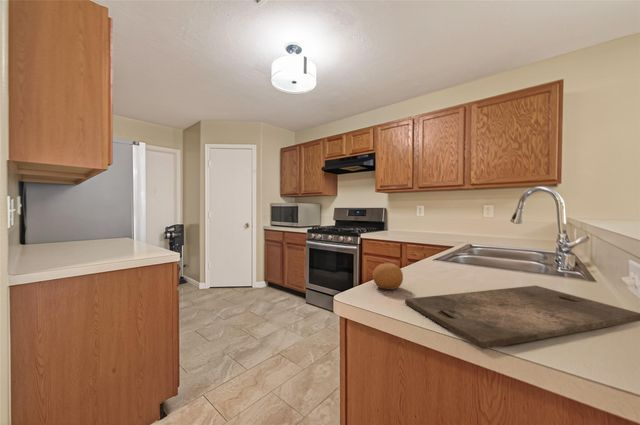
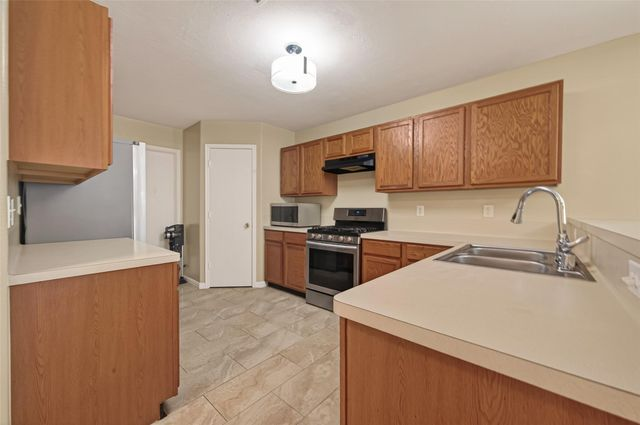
- cutting board (516, 308)
- fruit (387, 275)
